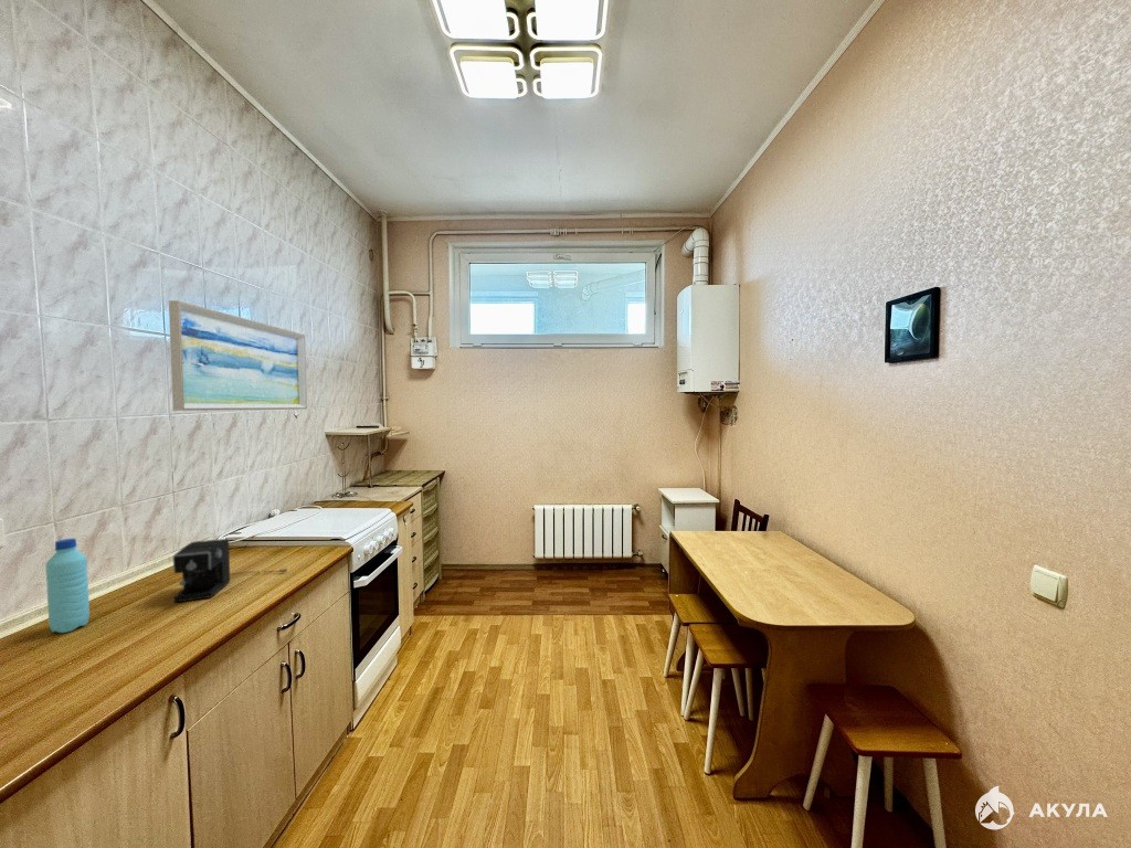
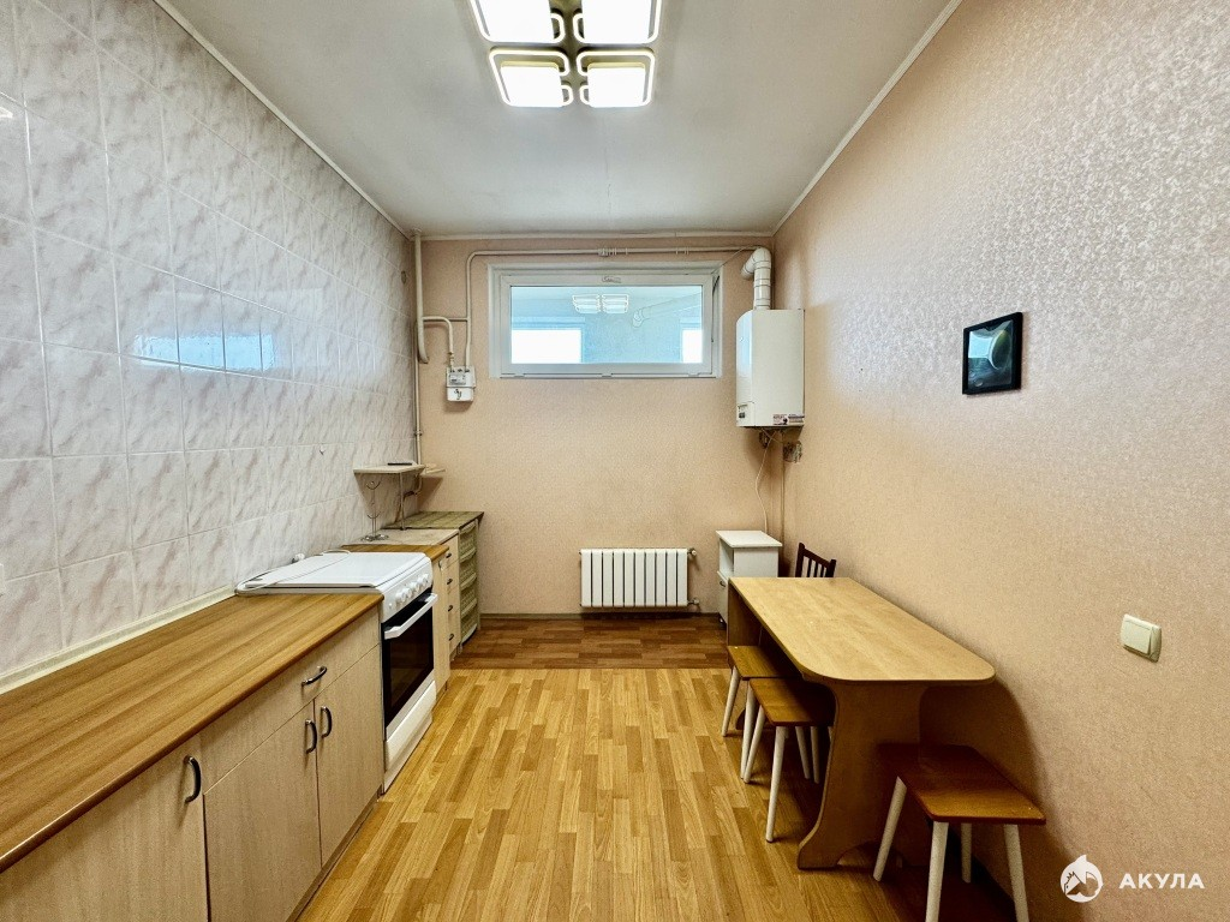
- wall art (251, 365)
- water bottle (67, 584)
- coffee maker (229, 564)
